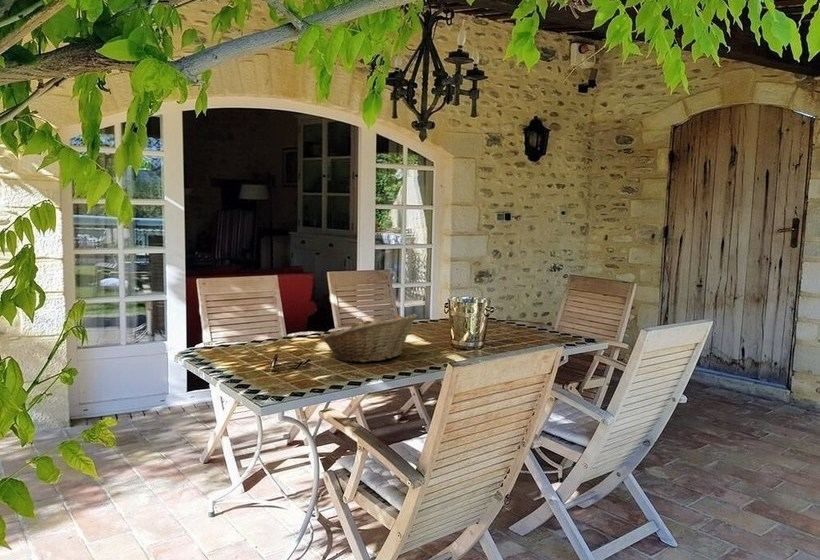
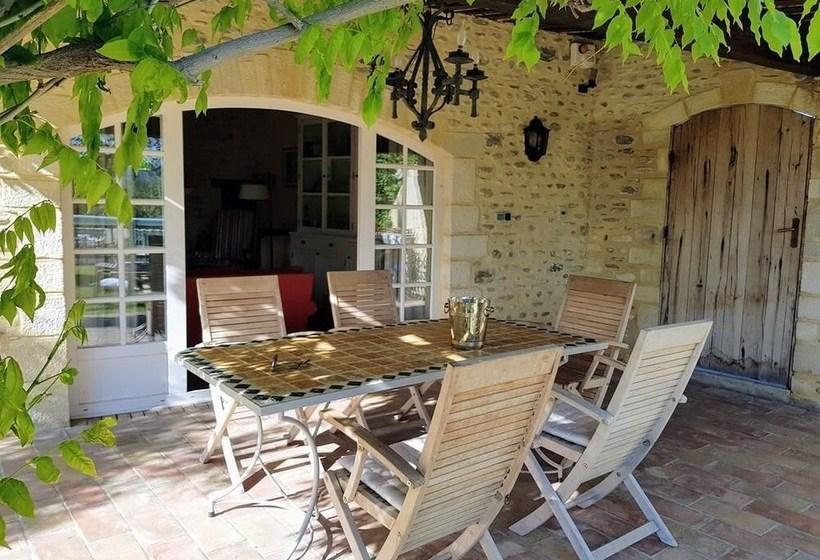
- fruit basket (371, 334)
